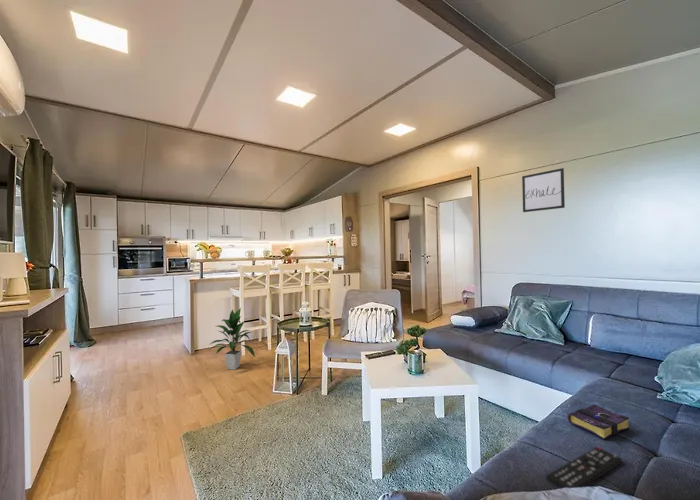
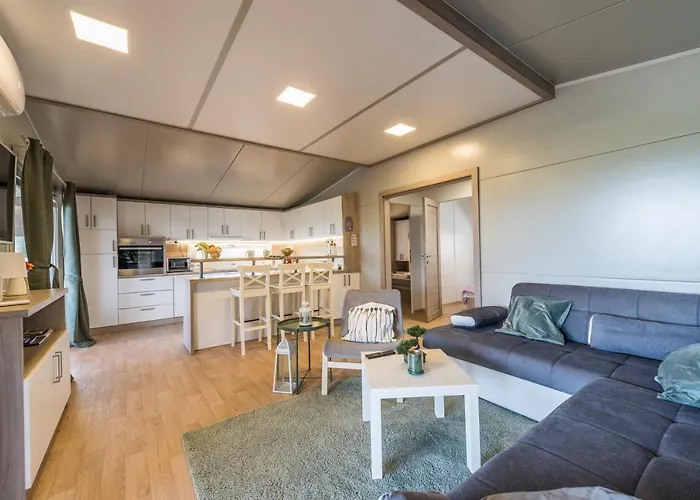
- wall art (542, 191)
- indoor plant (233, 339)
- remote control (585, 468)
- book (597, 419)
